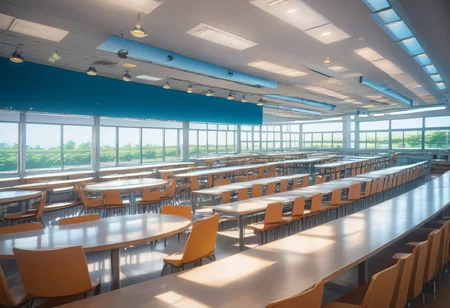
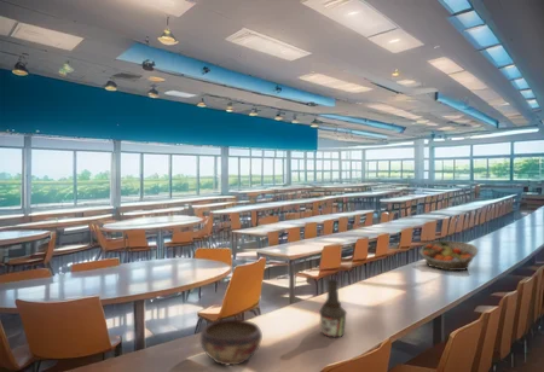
+ decorative bowl (231, 342)
+ fruit basket (447, 255)
+ bottle (331, 306)
